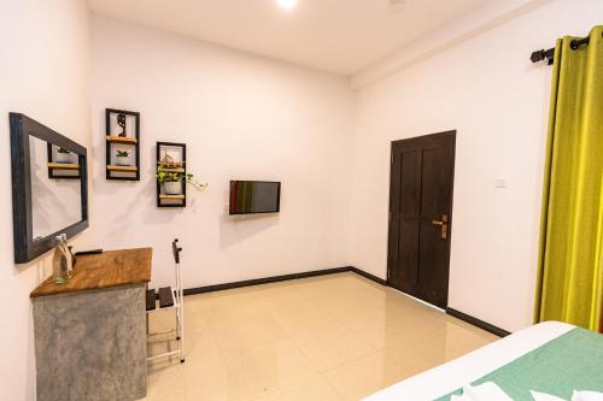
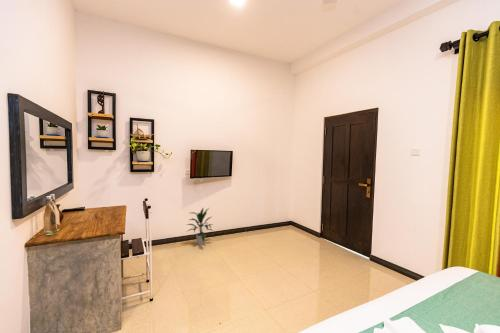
+ indoor plant (200, 226)
